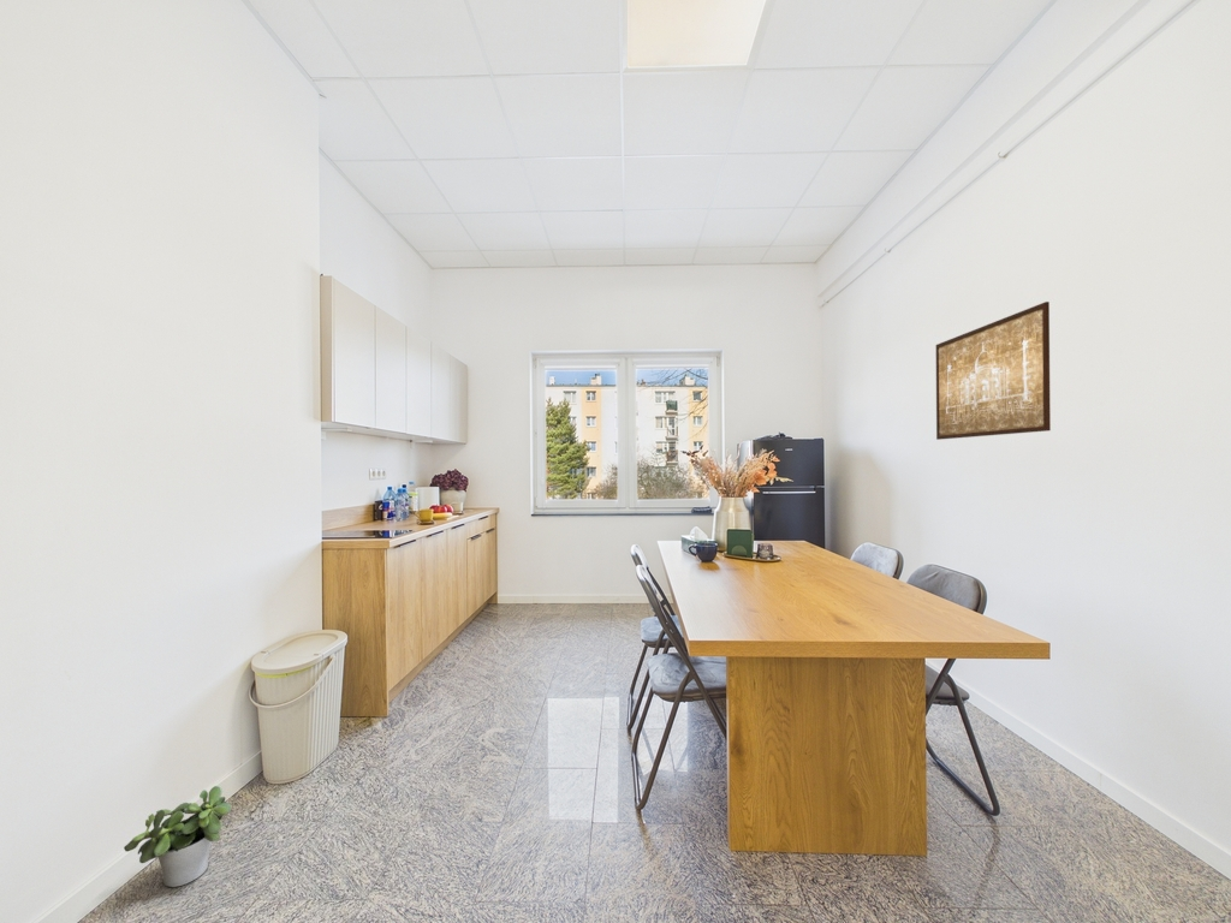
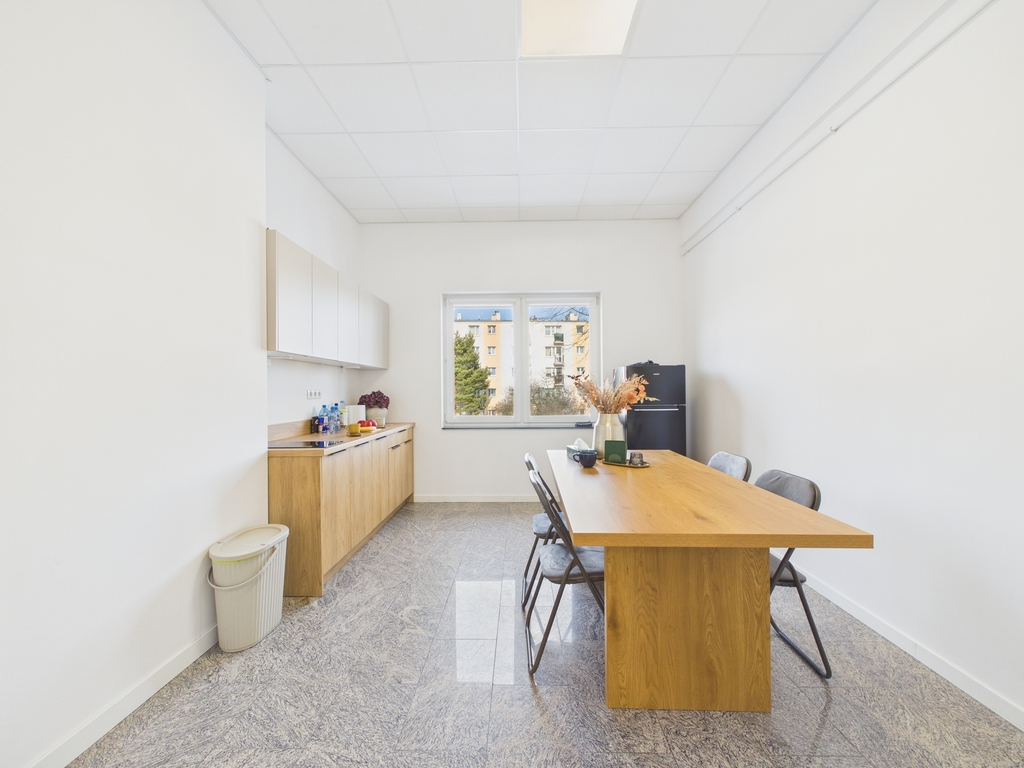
- wall art (983, 381)
- potted plant (184, 840)
